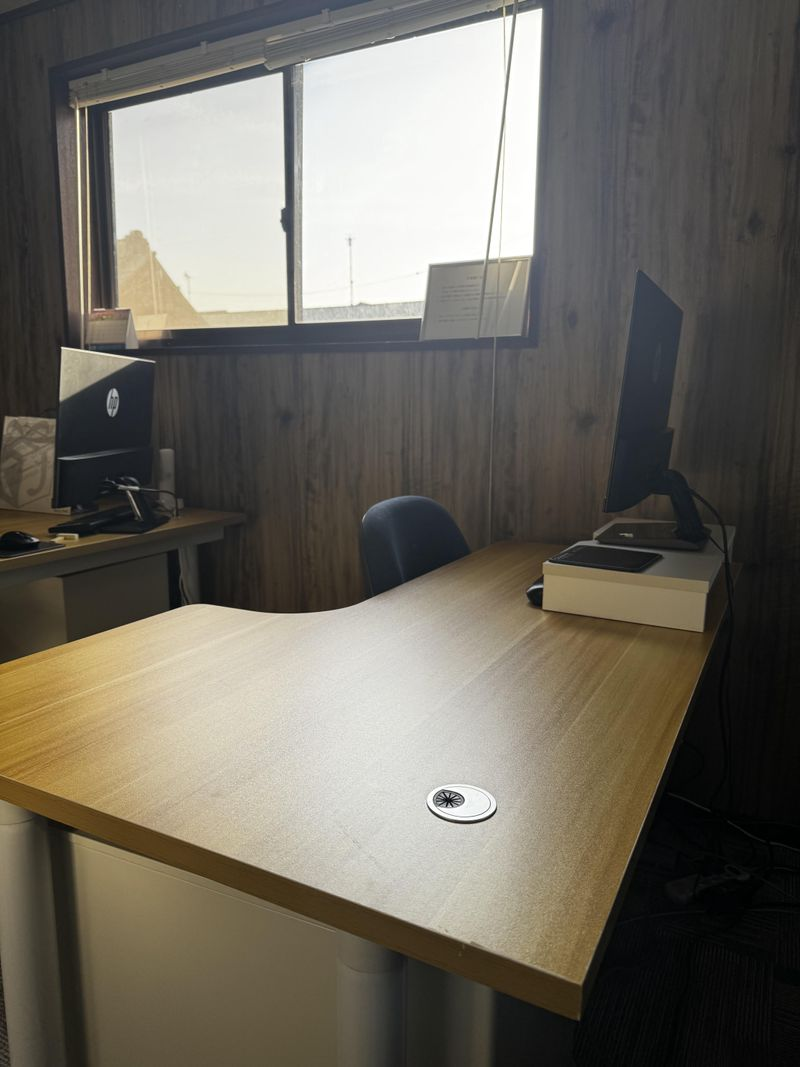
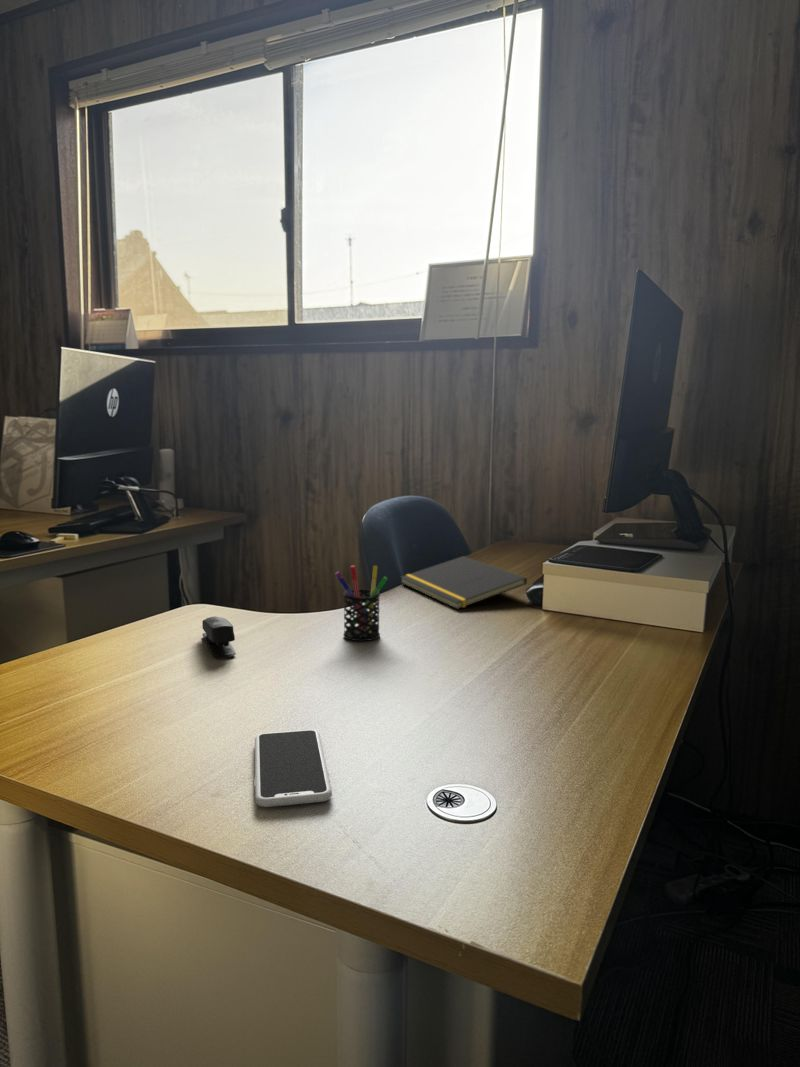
+ pen holder (364, 600)
+ smartphone (290, 764)
+ stapler (217, 630)
+ notepad (460, 580)
